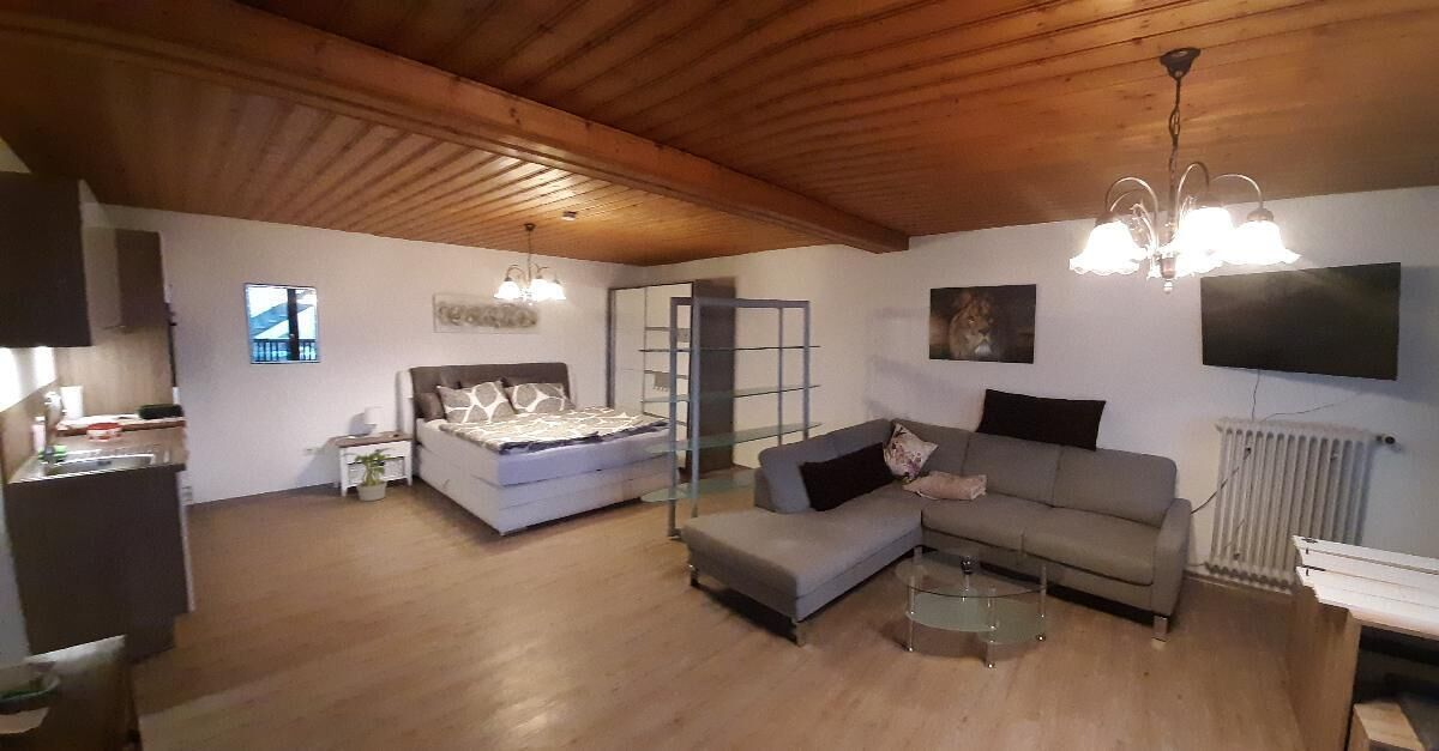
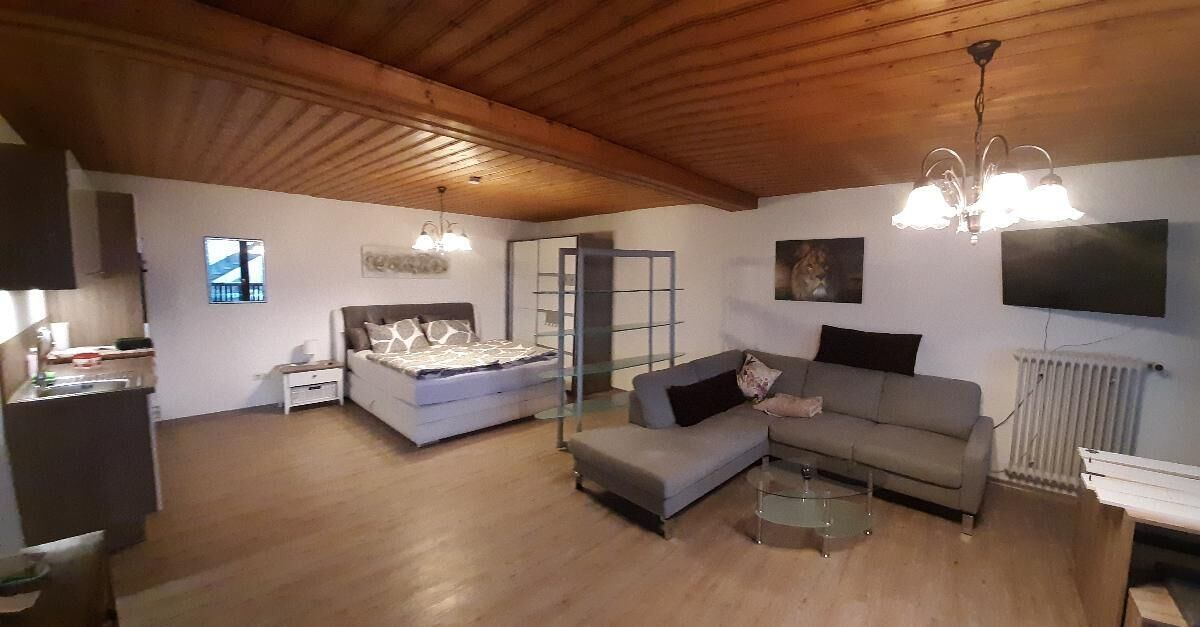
- potted plant (371, 474)
